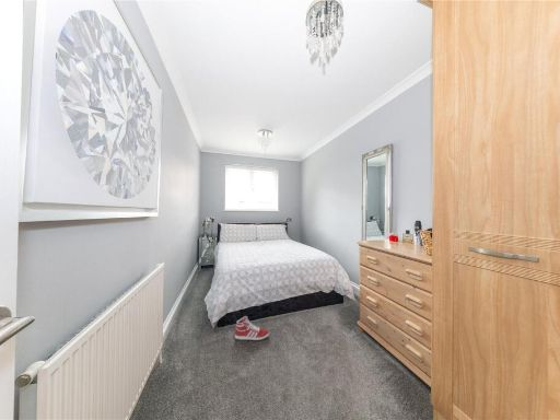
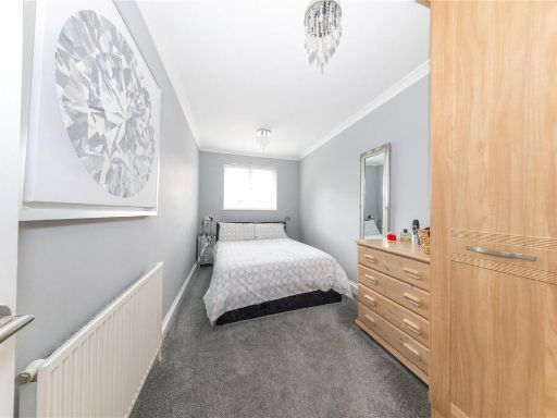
- sneaker (252, 327)
